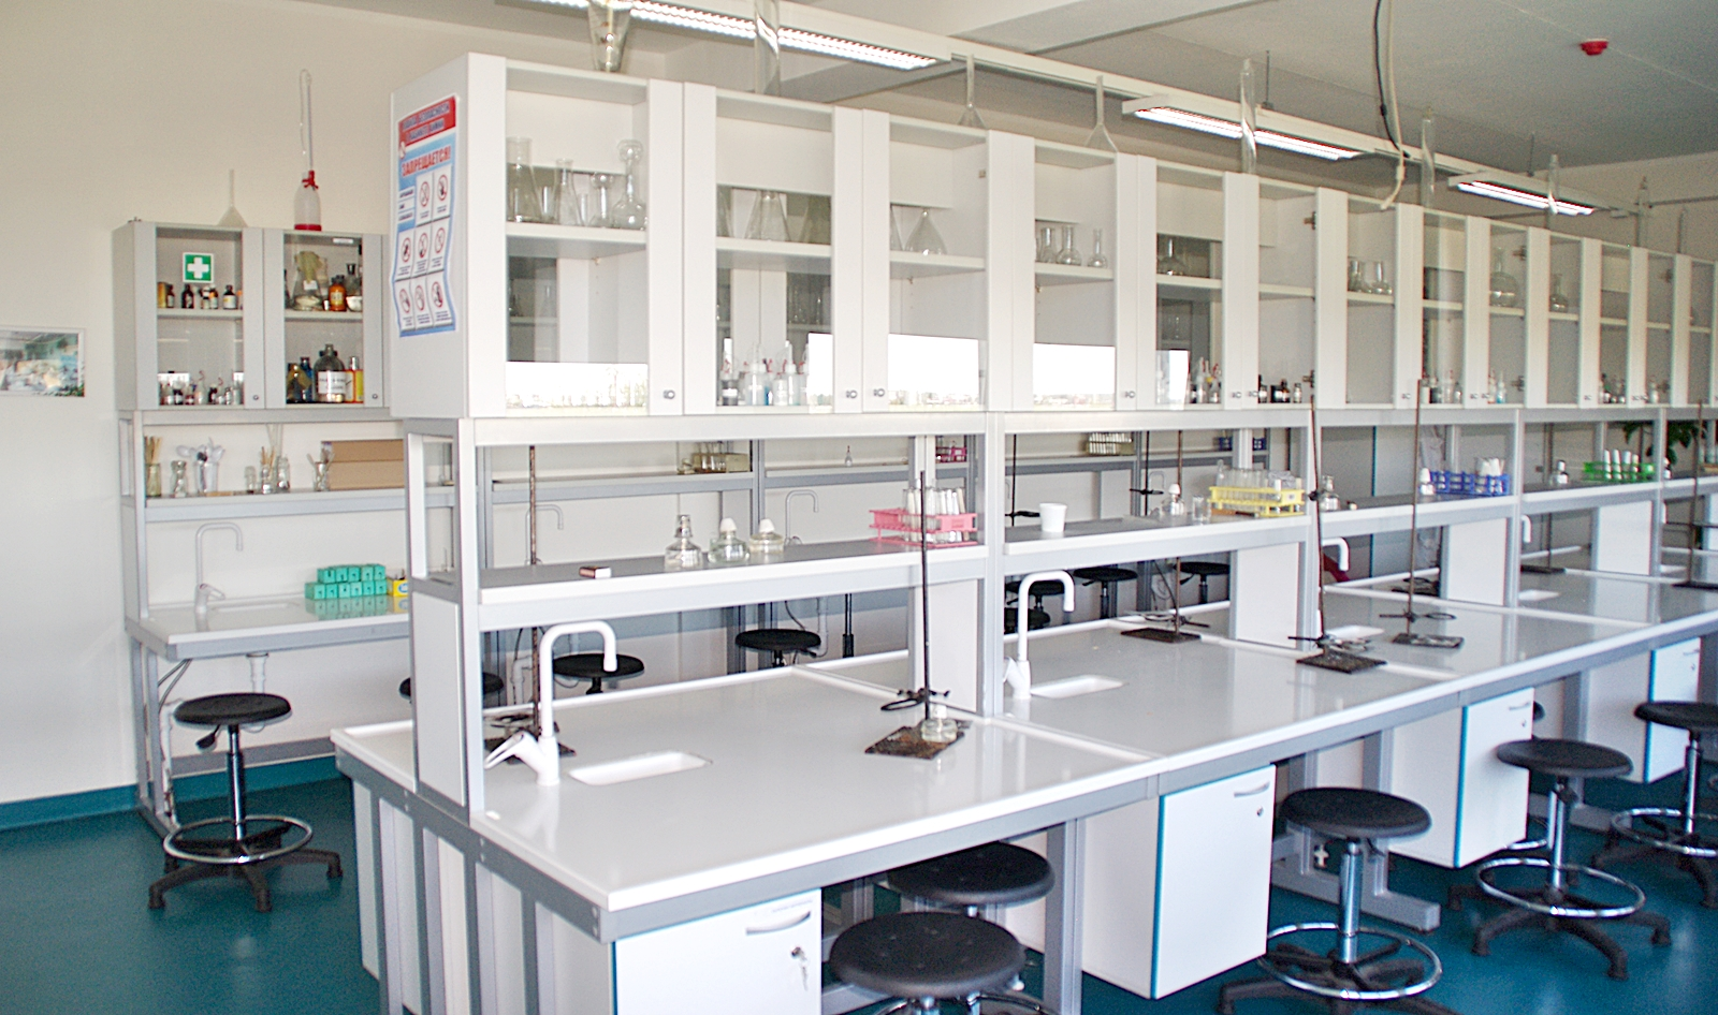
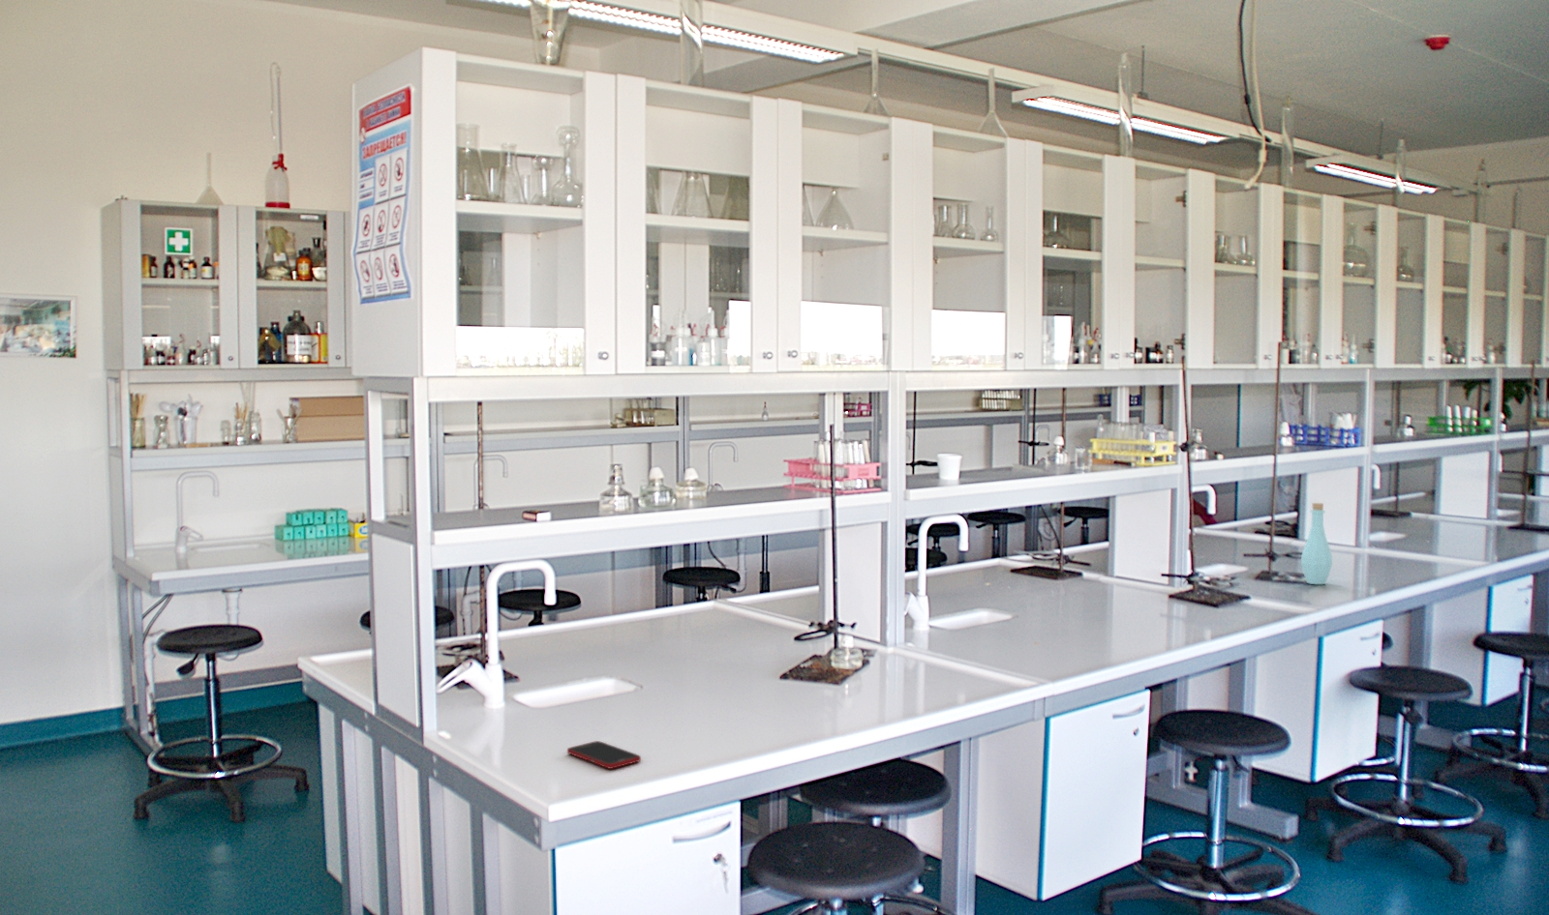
+ bottle (1317, 542)
+ cell phone (603, 755)
